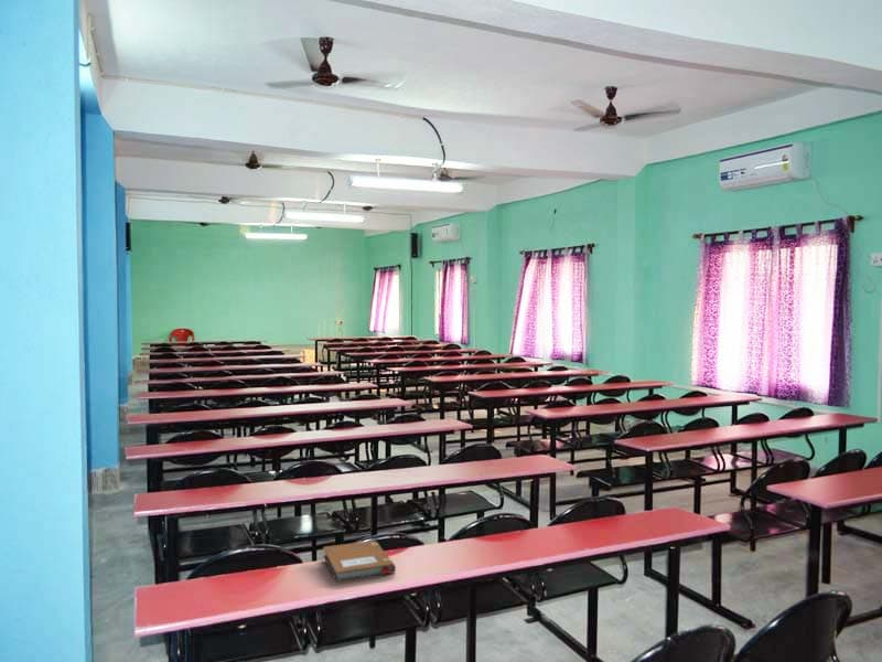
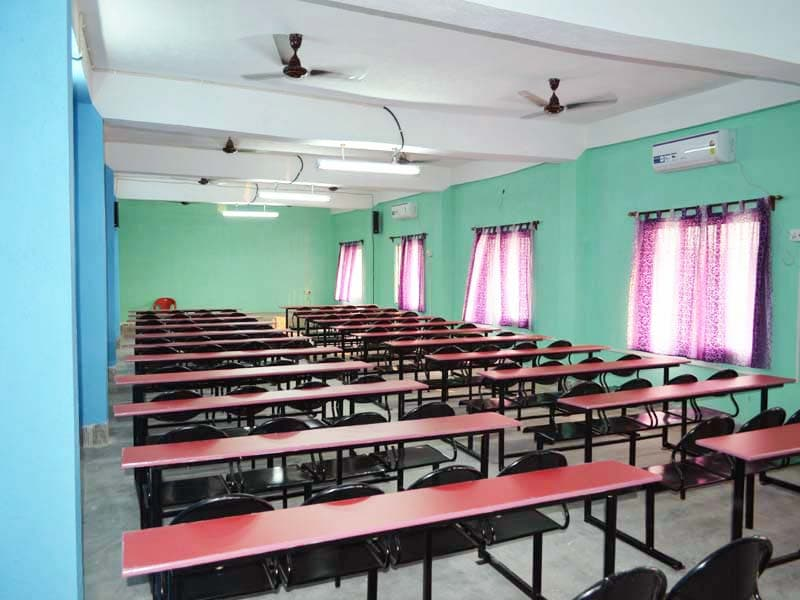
- notebook (358, 560)
